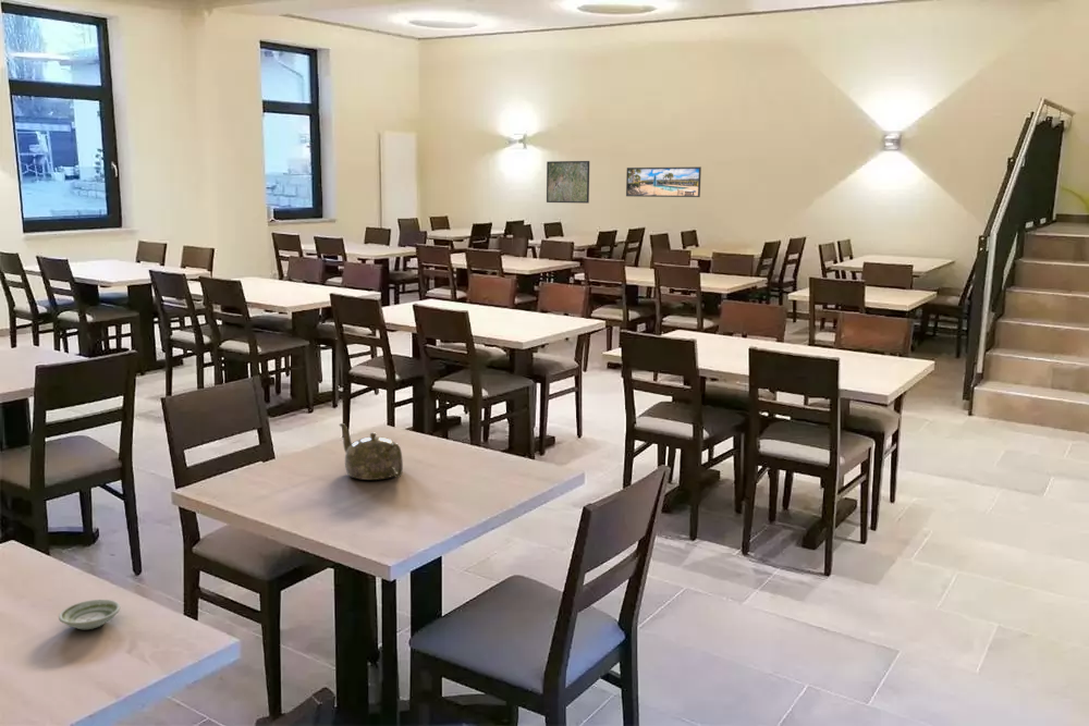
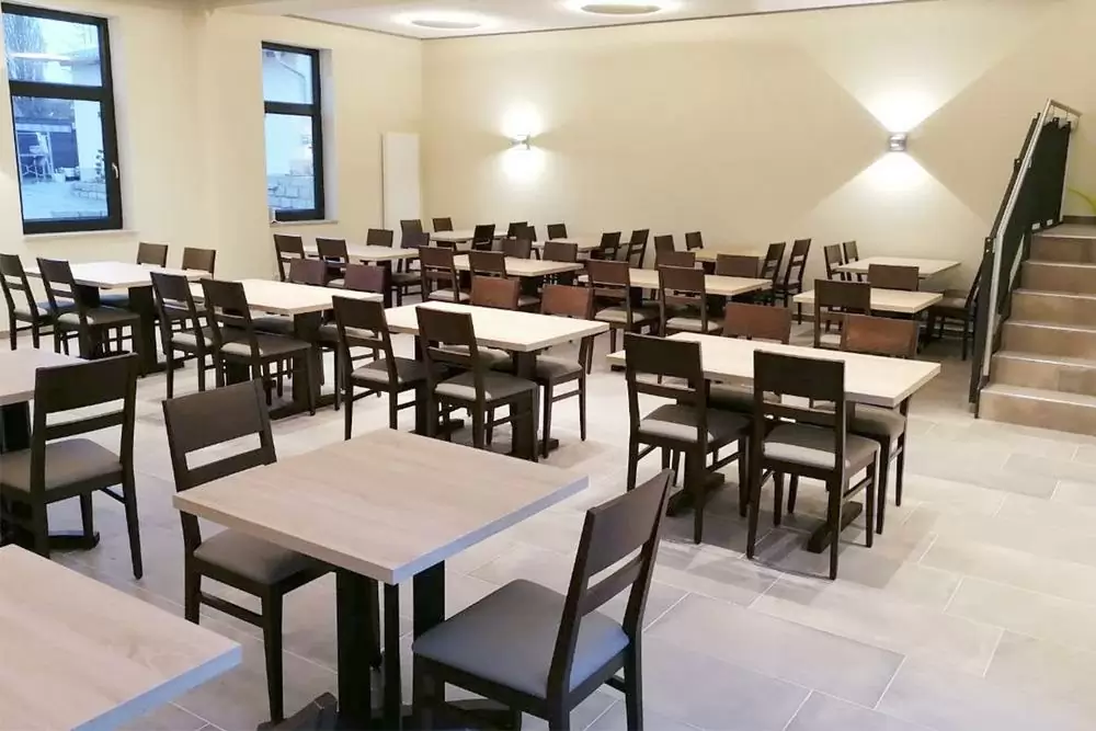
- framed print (567, 182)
- teapot (370, 451)
- saucer (89, 616)
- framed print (662, 182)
